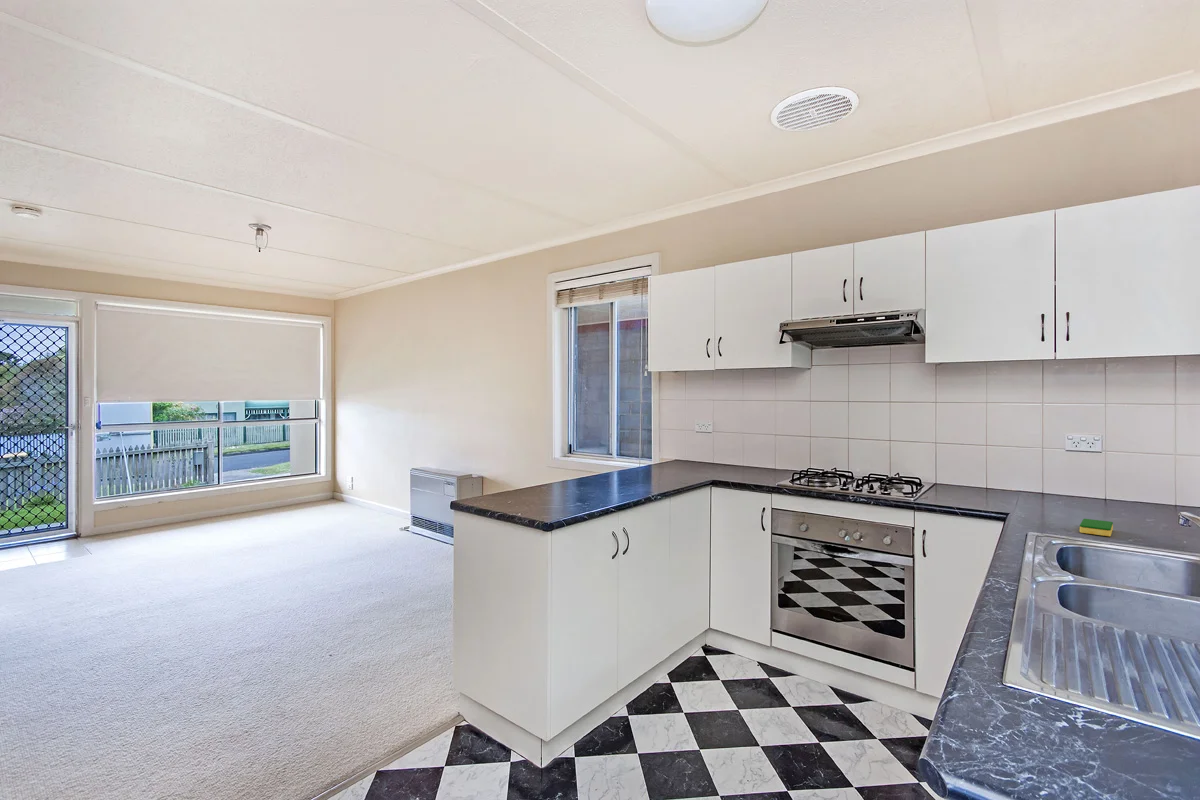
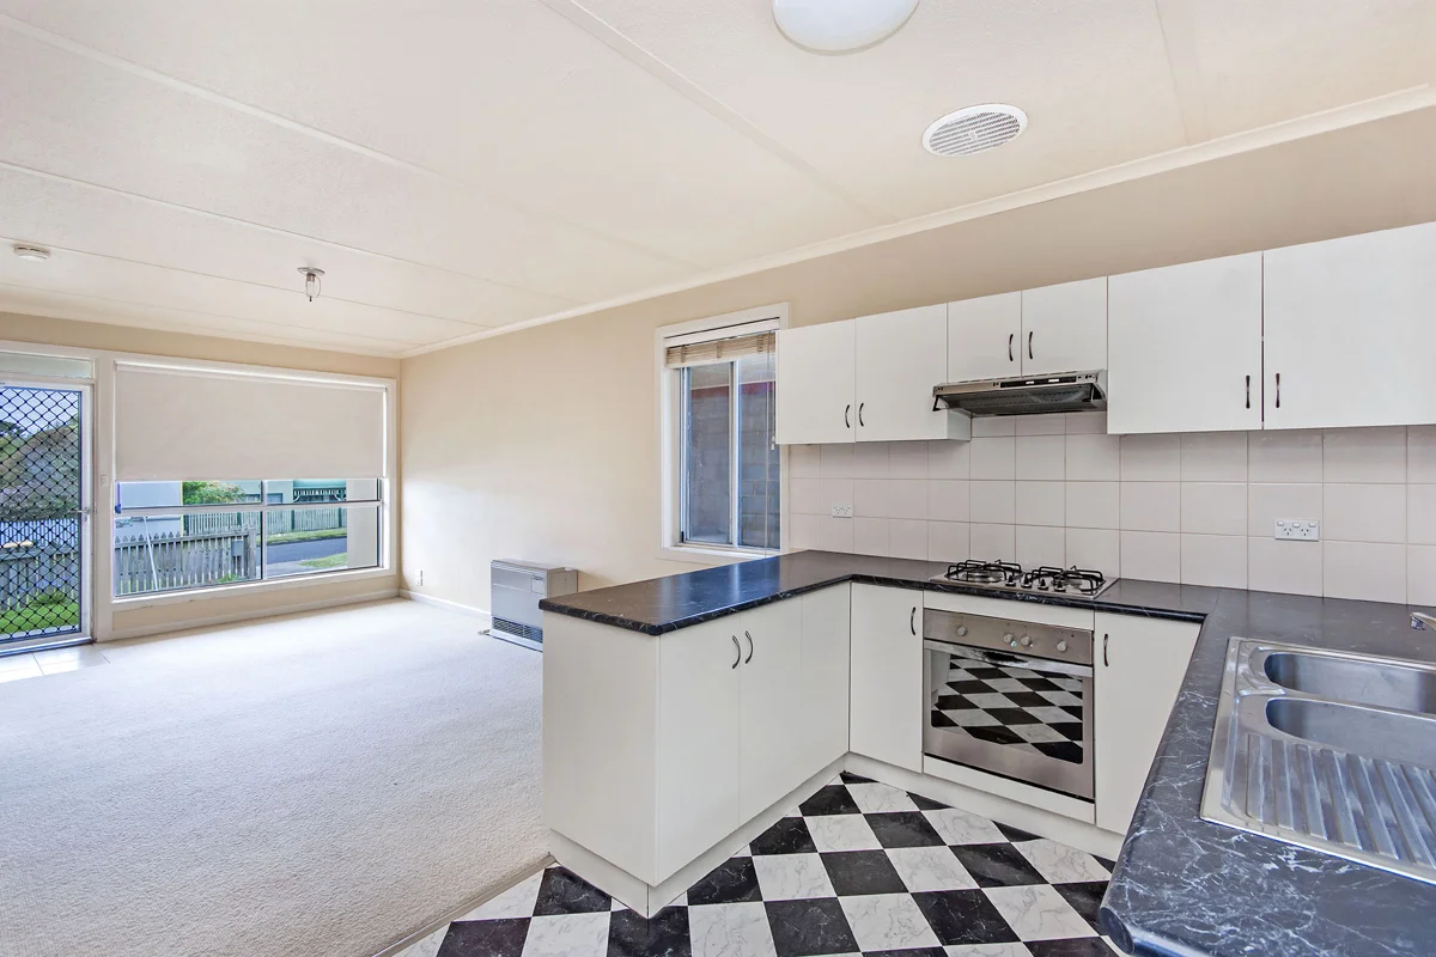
- dish sponge (1096, 527)
